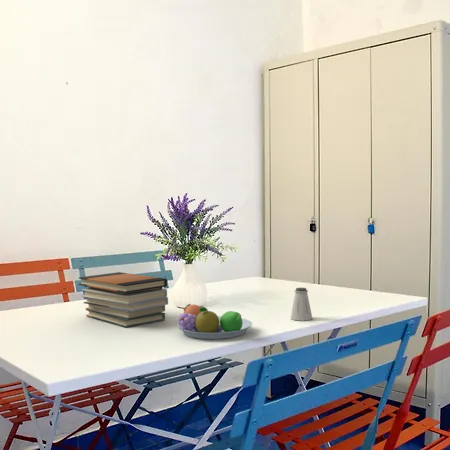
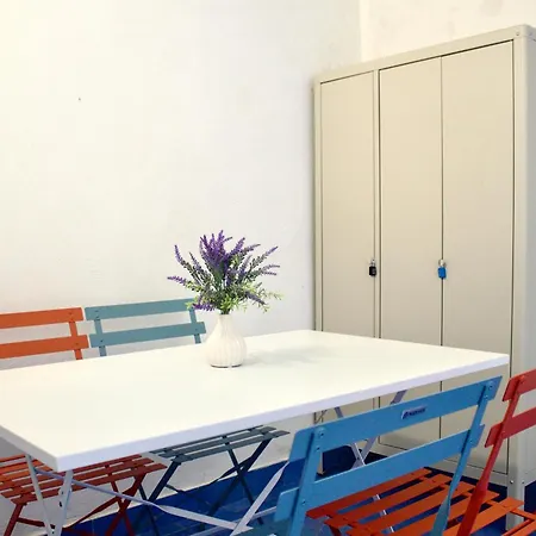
- saltshaker (301, 303)
- book stack (123, 298)
- fruit bowl (215, 317)
